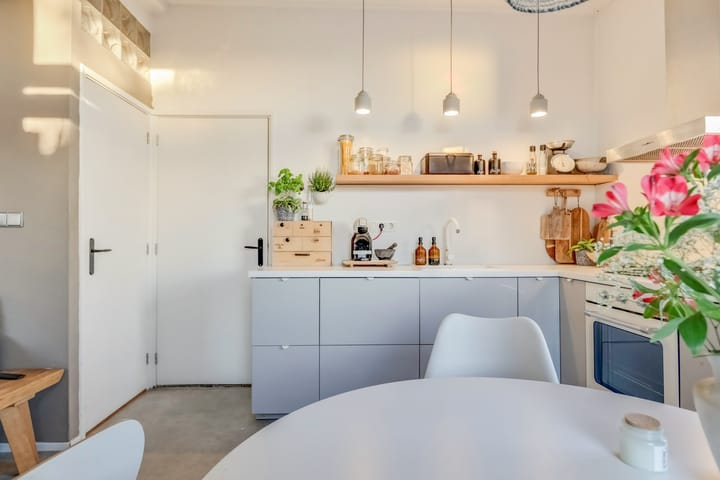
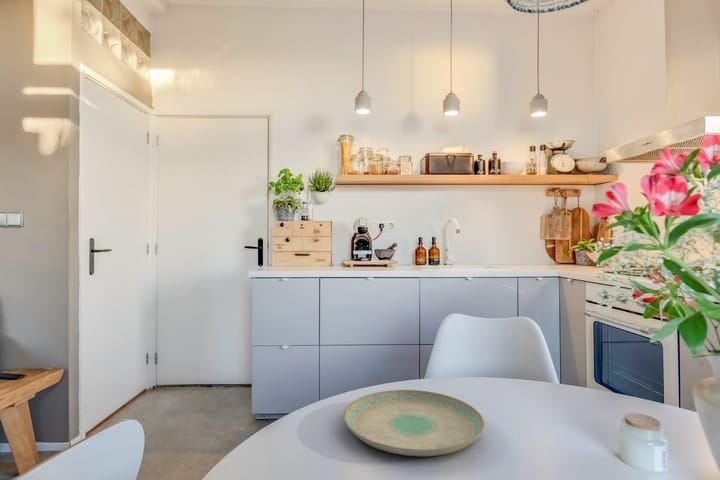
+ plate (412, 420)
